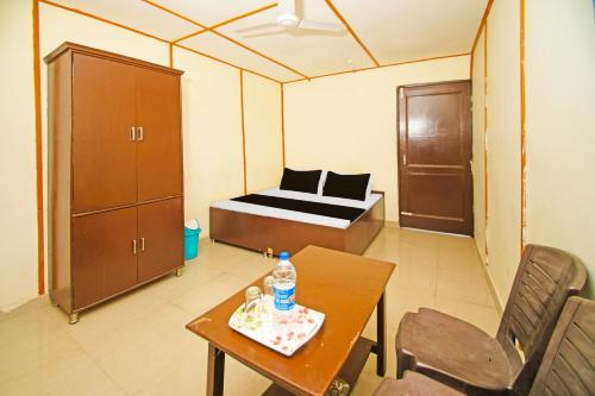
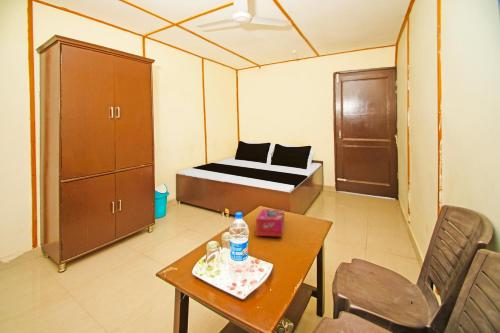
+ tissue box (271, 221)
